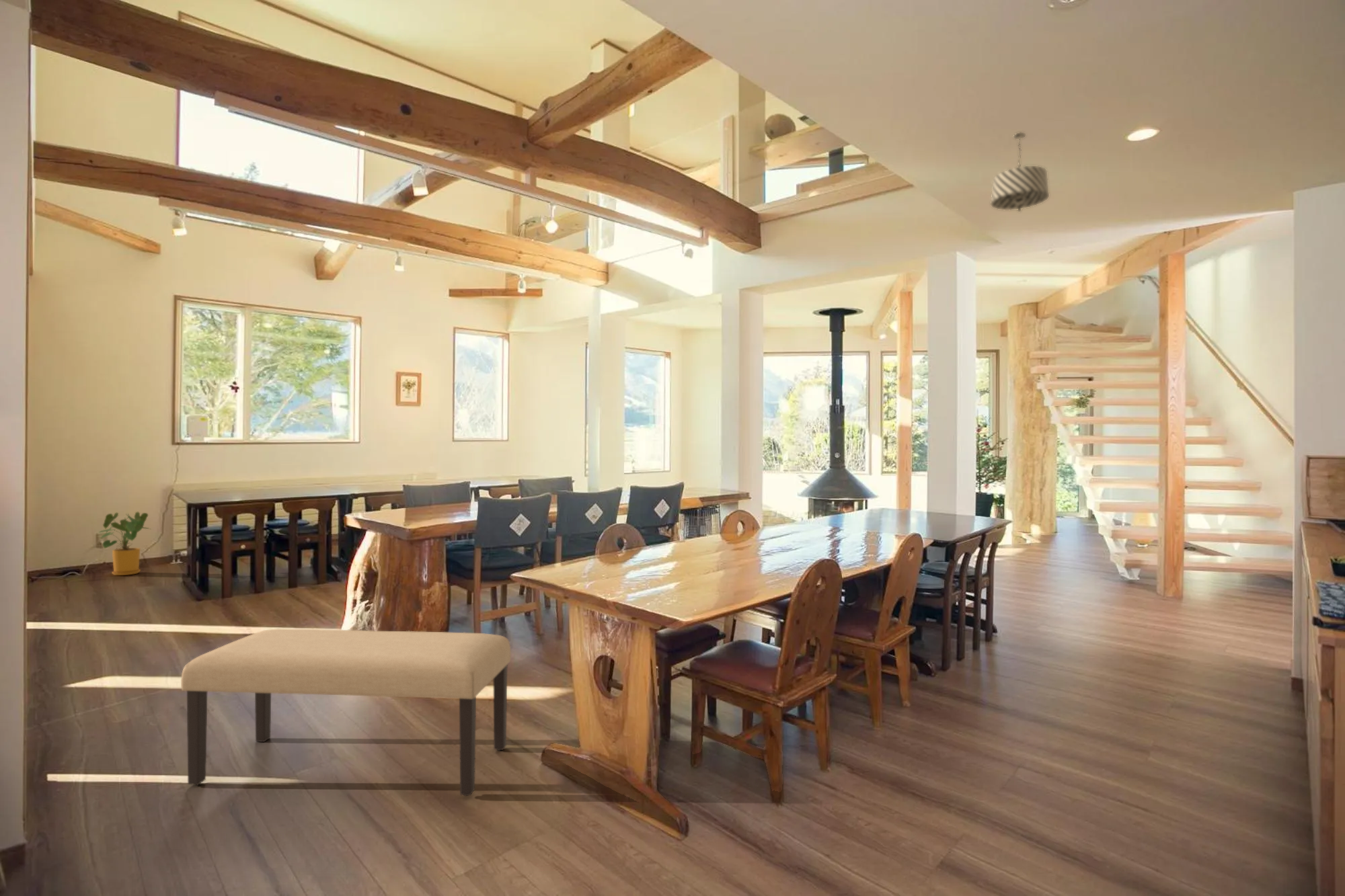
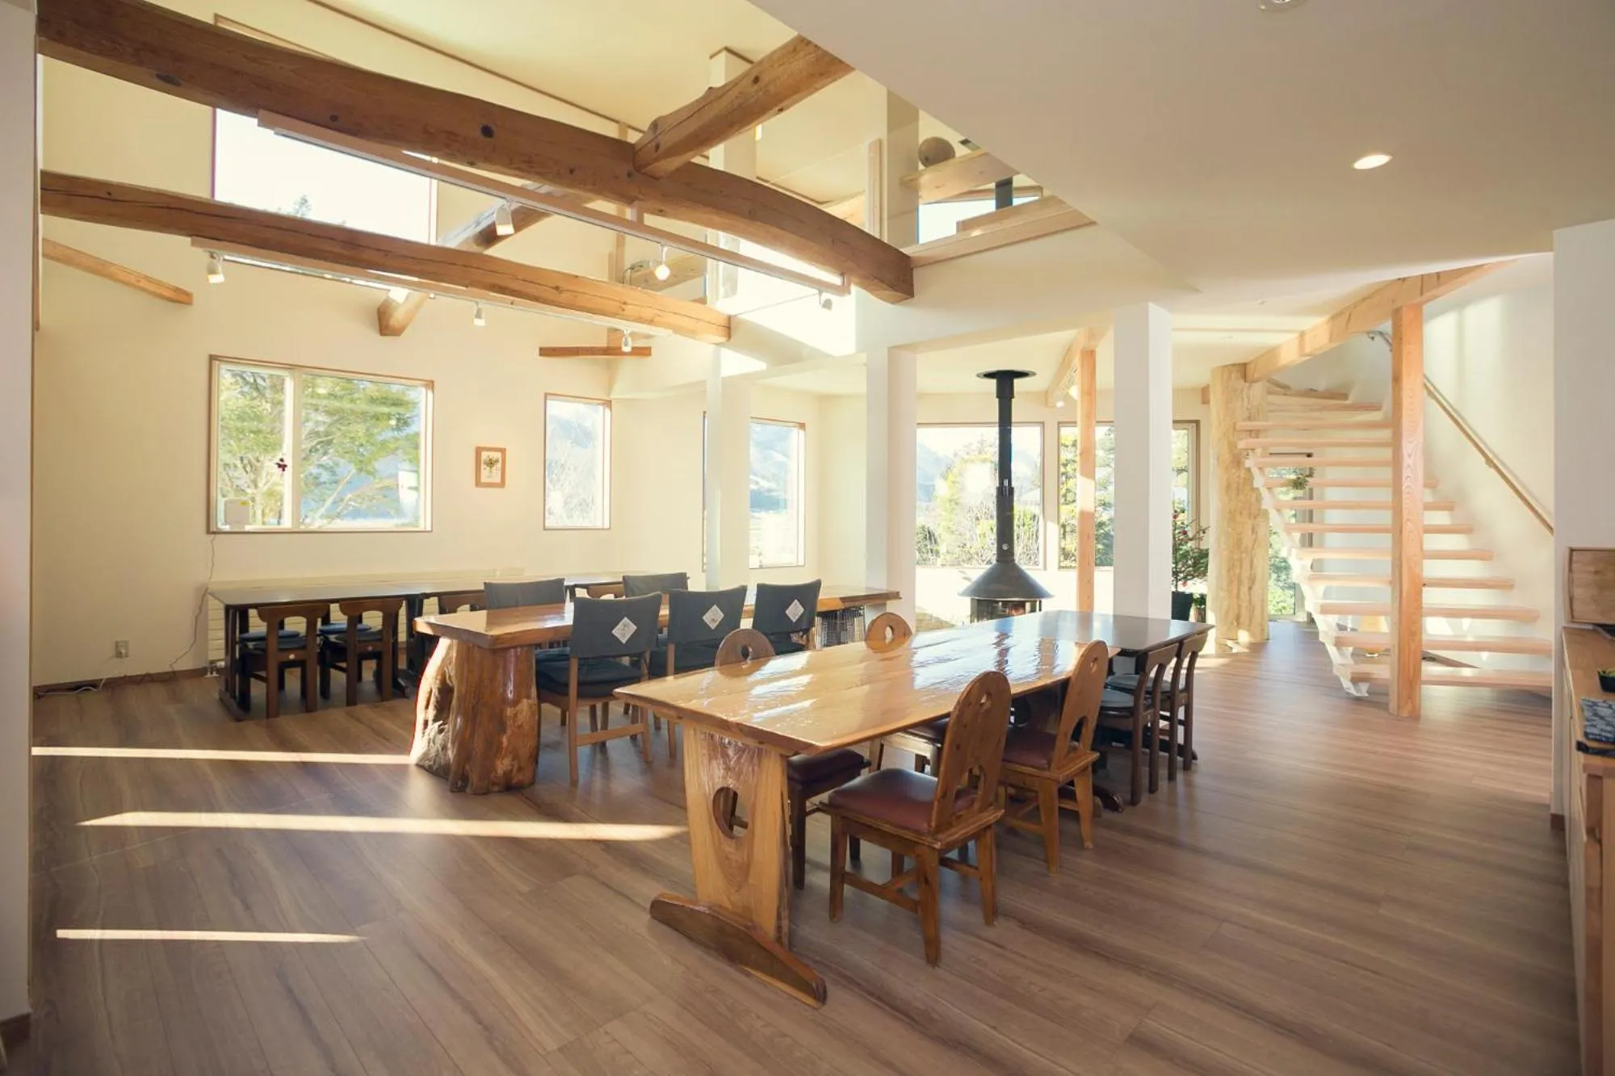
- house plant (123, 543)
- bench (356, 695)
- pendant light (1020, 173)
